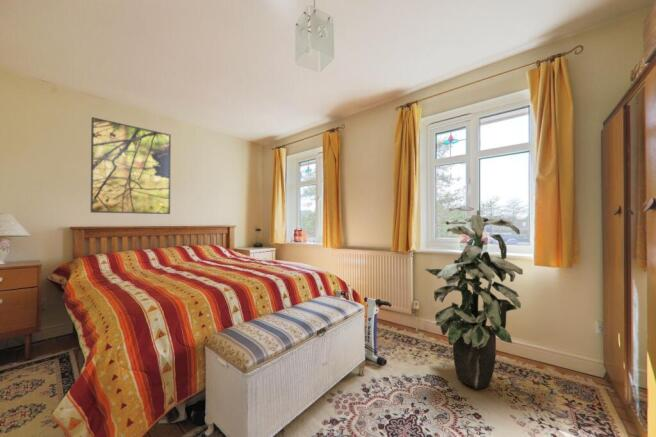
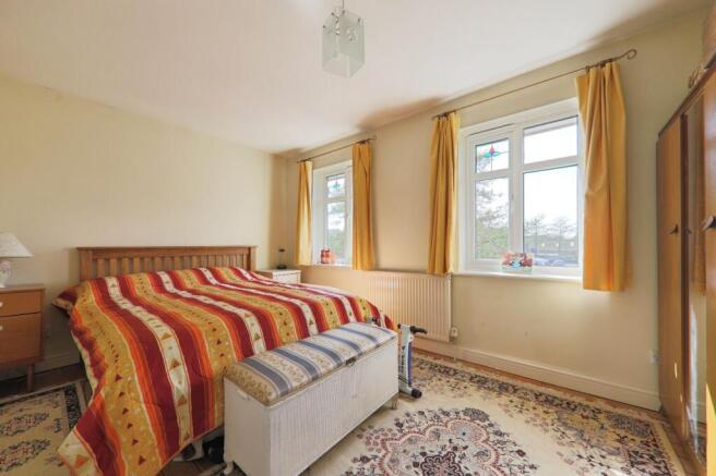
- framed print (134, 169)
- indoor plant (470, 291)
